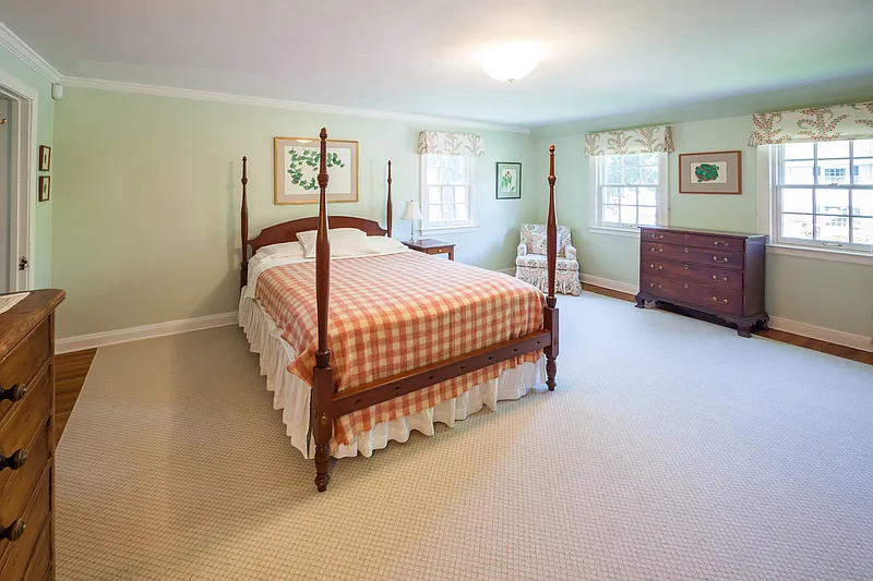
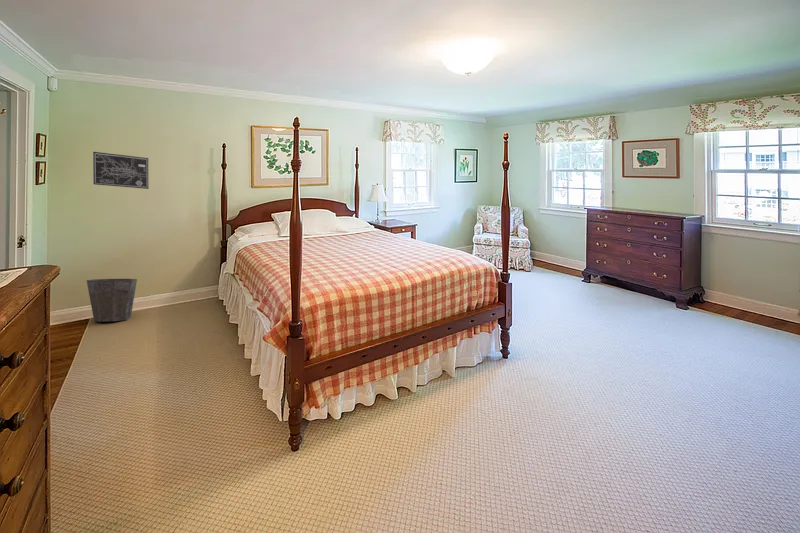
+ waste bin (112, 299)
+ wall art (121, 170)
